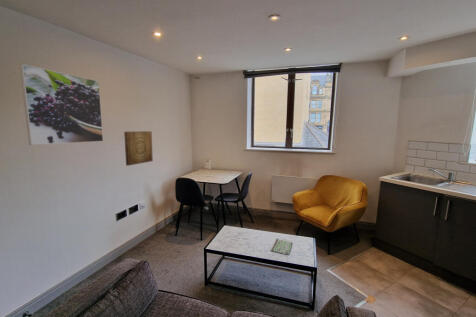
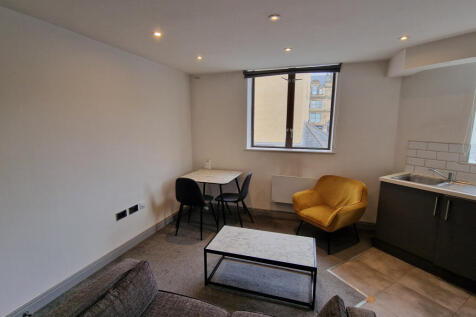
- book (282, 246)
- wall art (139, 147)
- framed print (68, 109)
